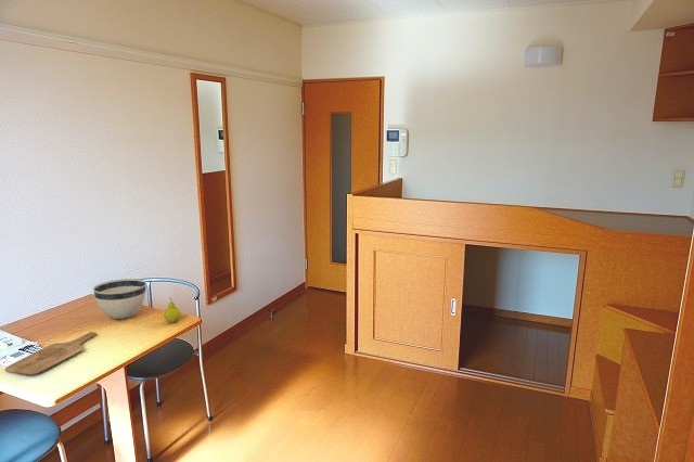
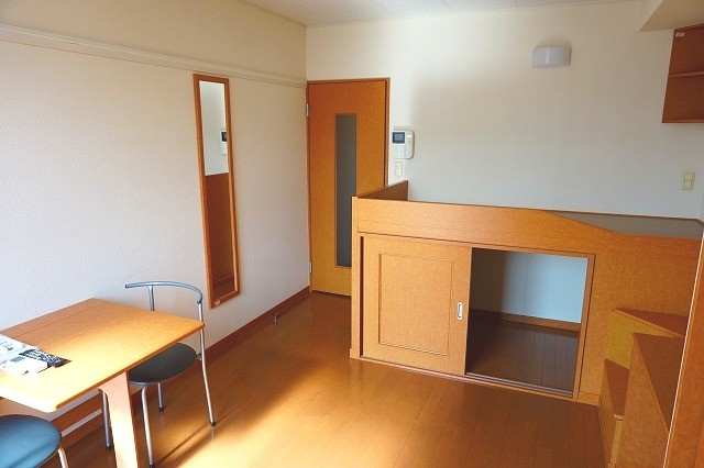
- bowl (121, 300)
- fruit (171, 308)
- cutting board (60, 350)
